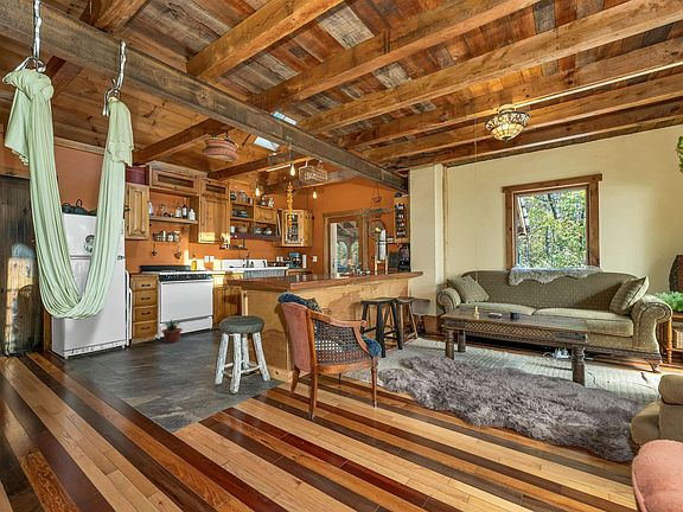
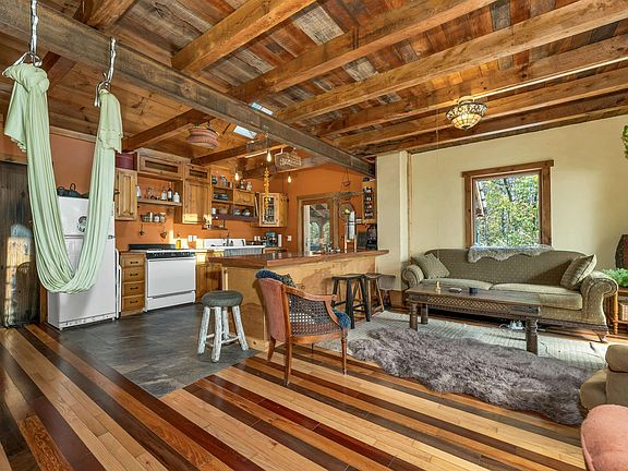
- potted plant (170, 331)
